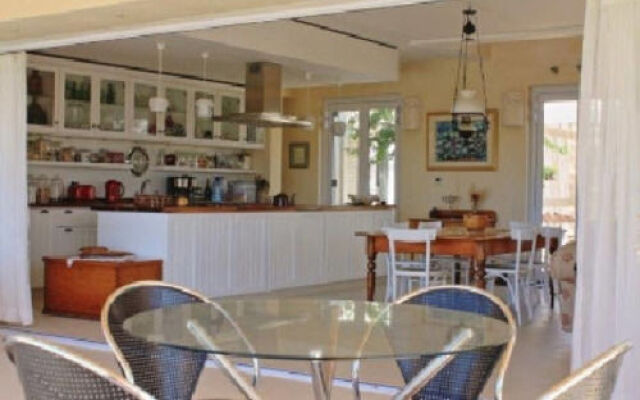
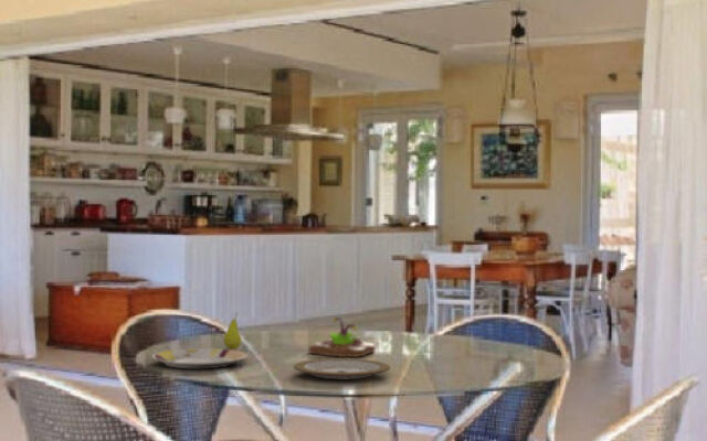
+ plate (341, 369)
+ plate (200, 358)
+ fruit (232, 331)
+ succulent planter (341, 334)
